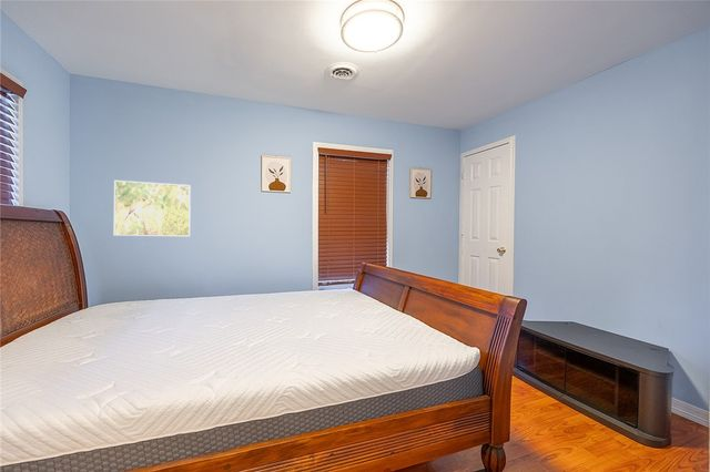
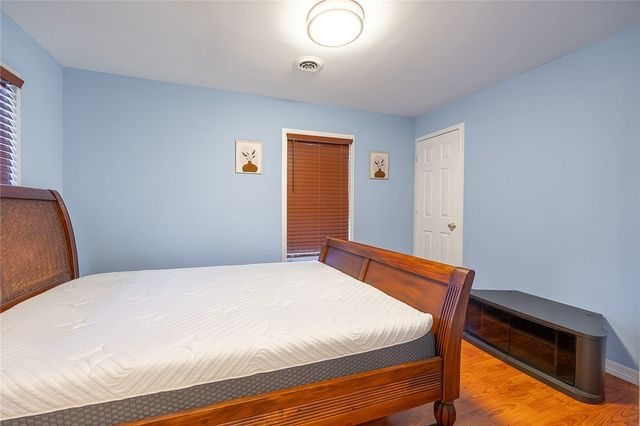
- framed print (153, 209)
